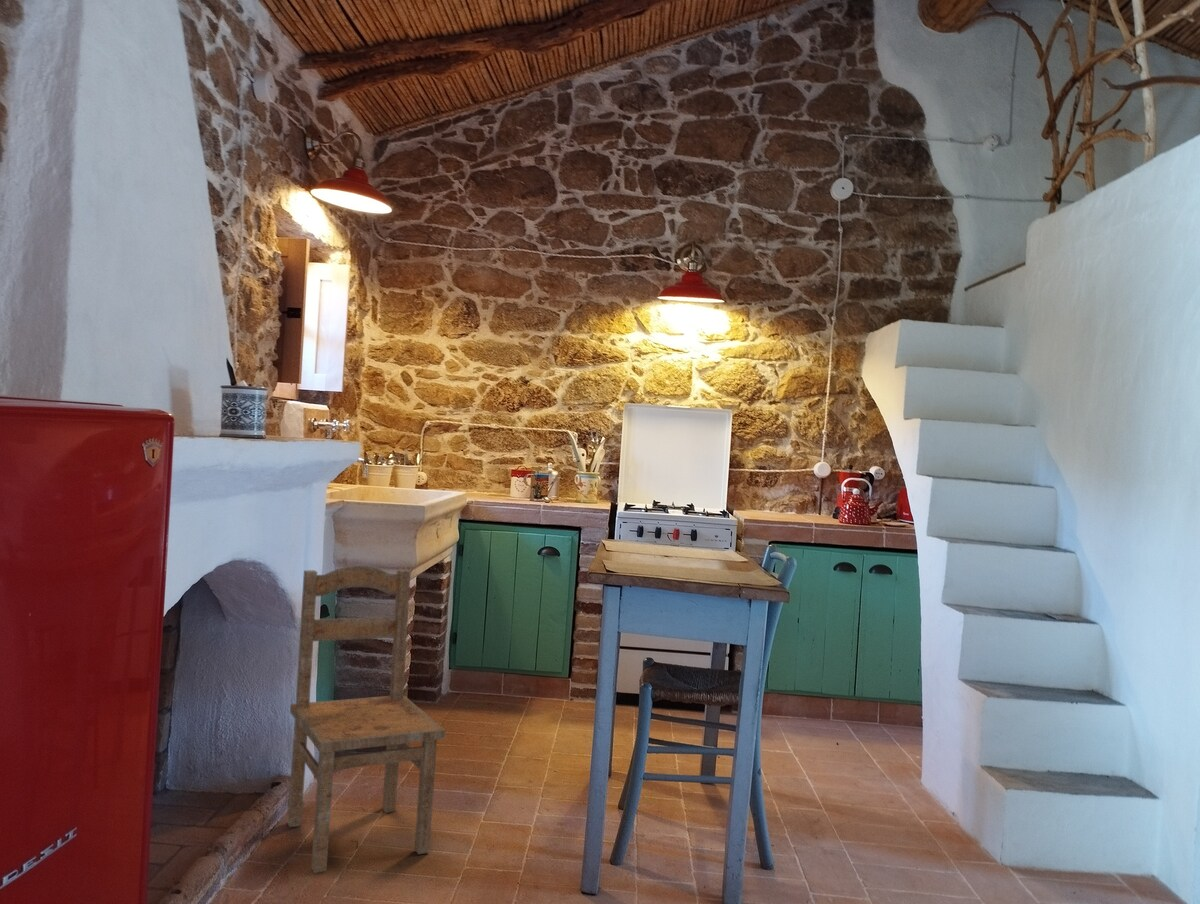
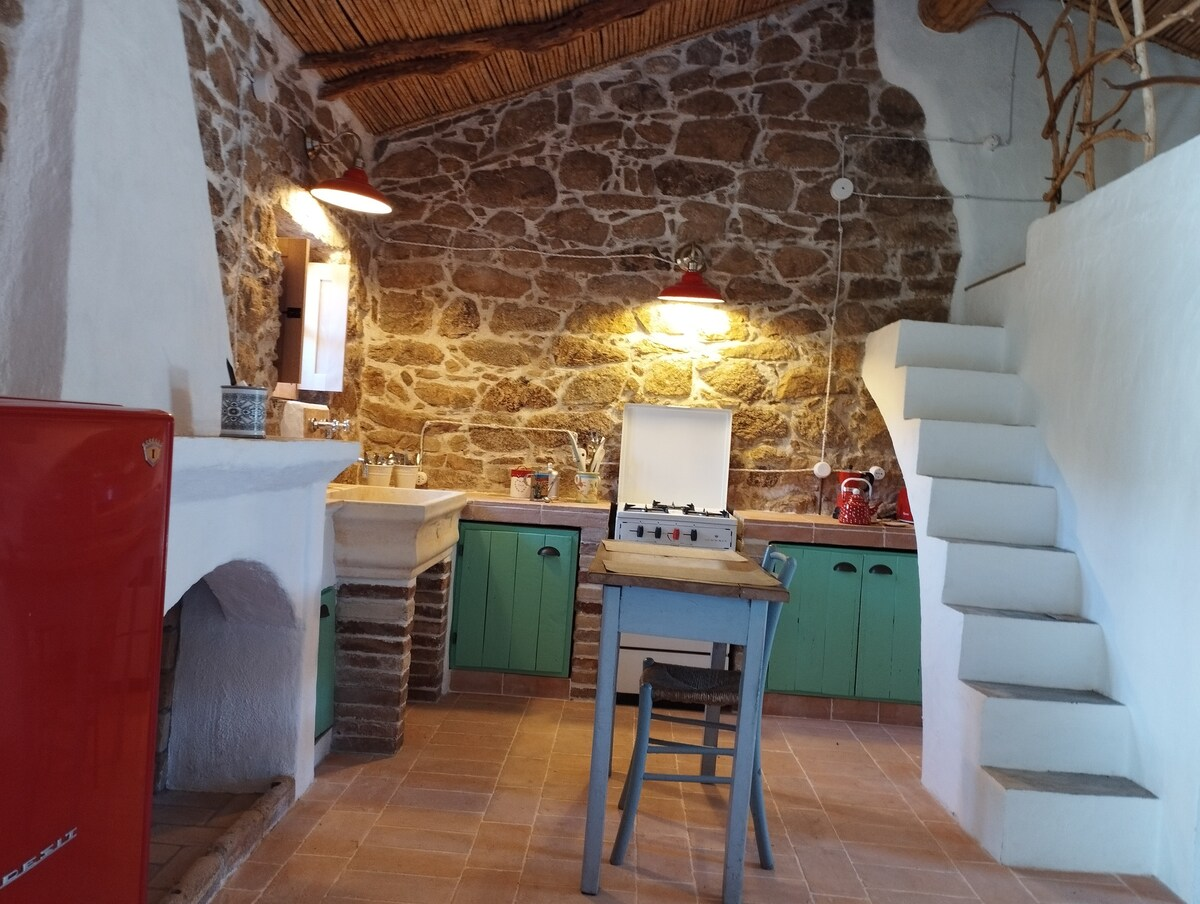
- wooden chair (366, 705)
